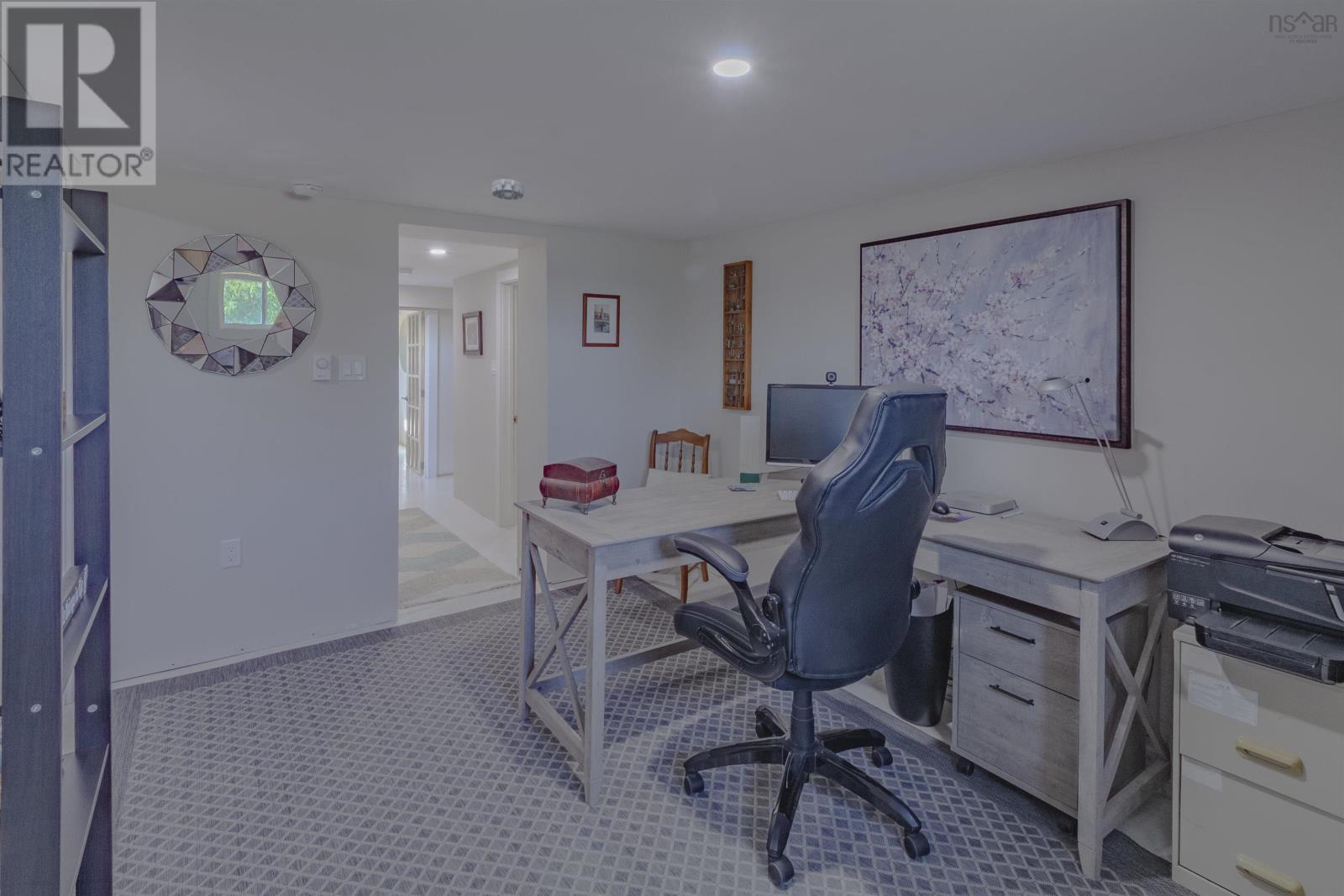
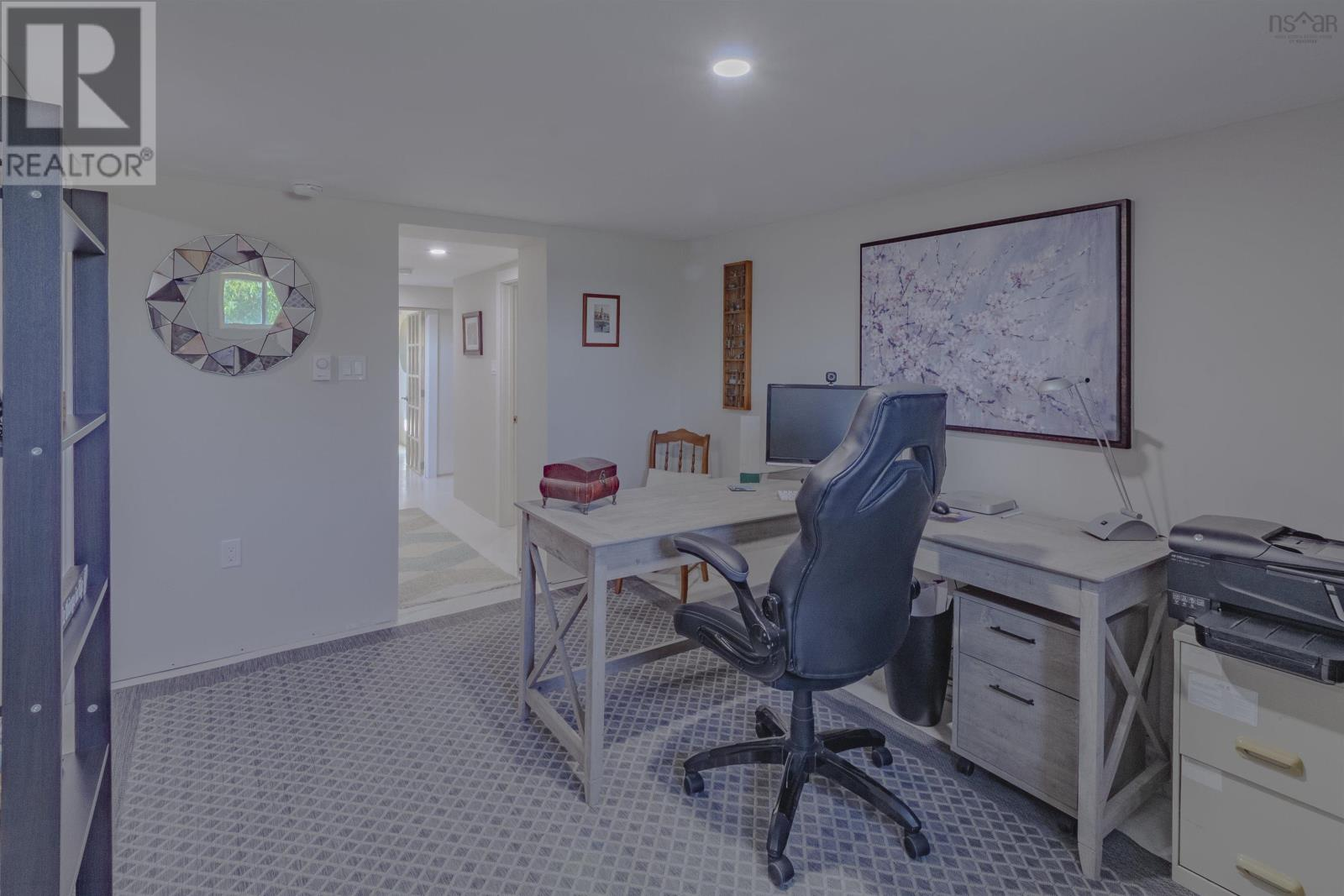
- smoke detector (507, 188)
